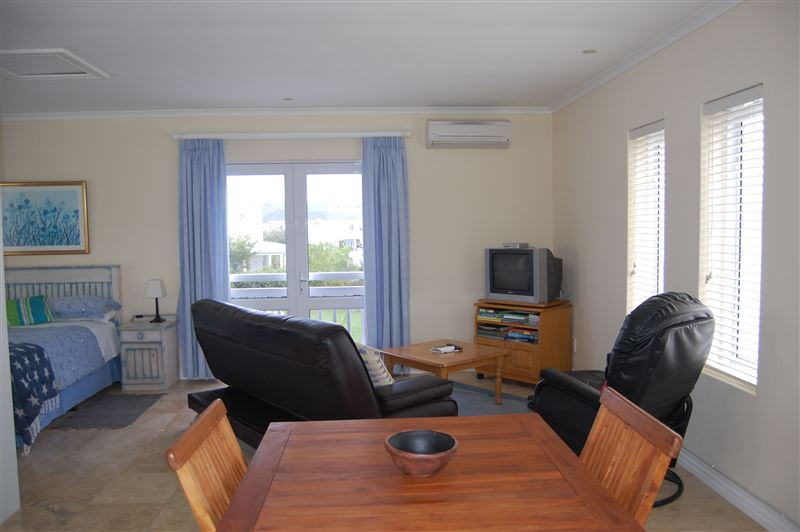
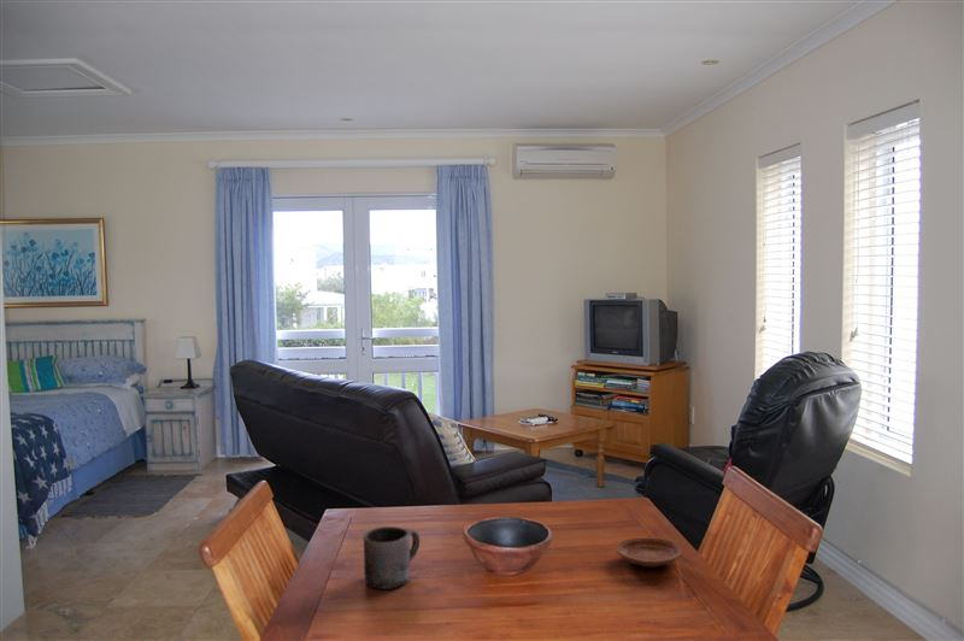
+ mug (390, 553)
+ plate (648, 554)
